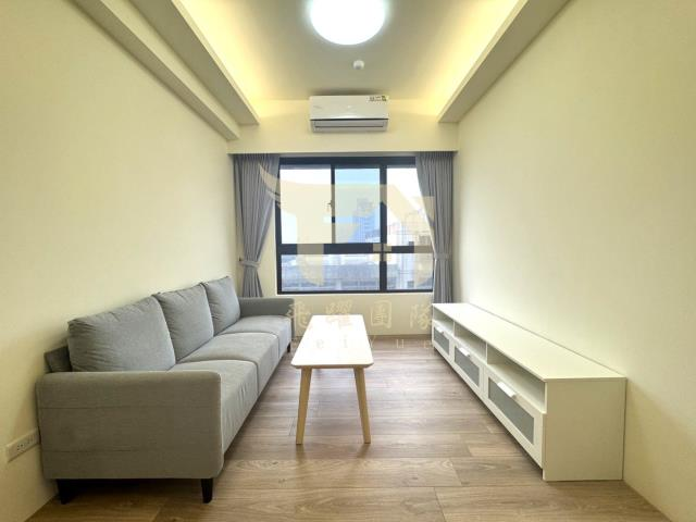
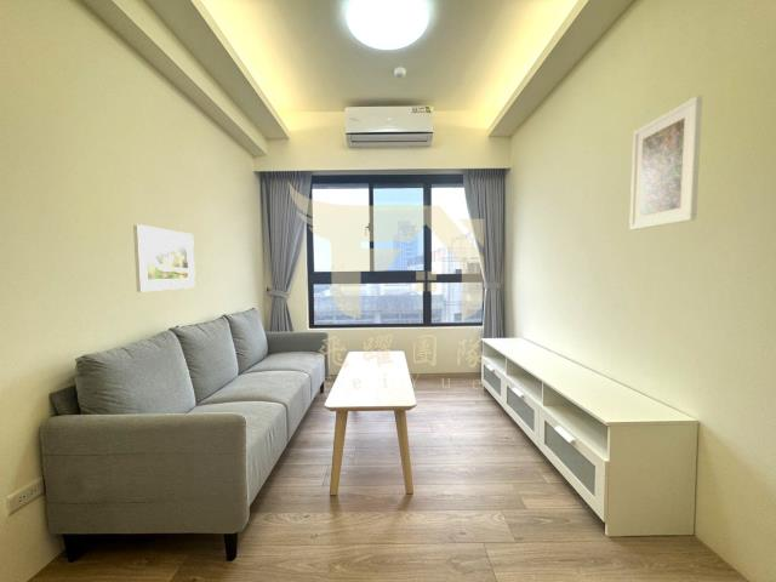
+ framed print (167, 259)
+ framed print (661, 171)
